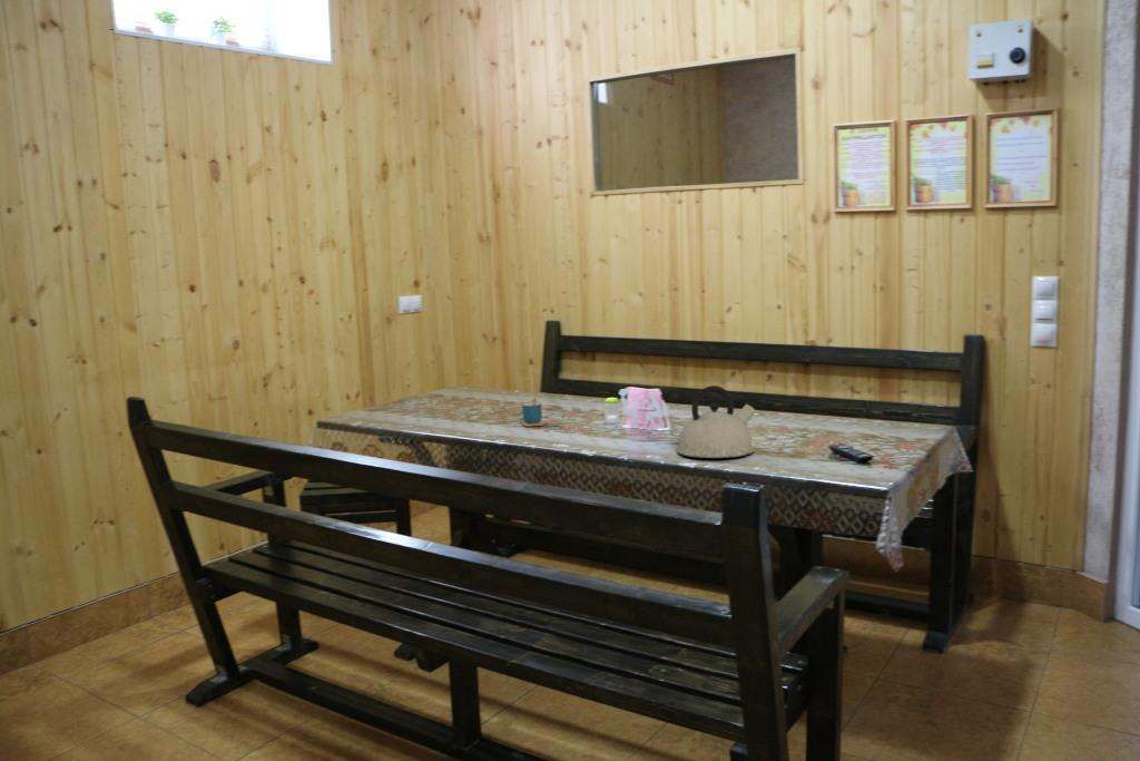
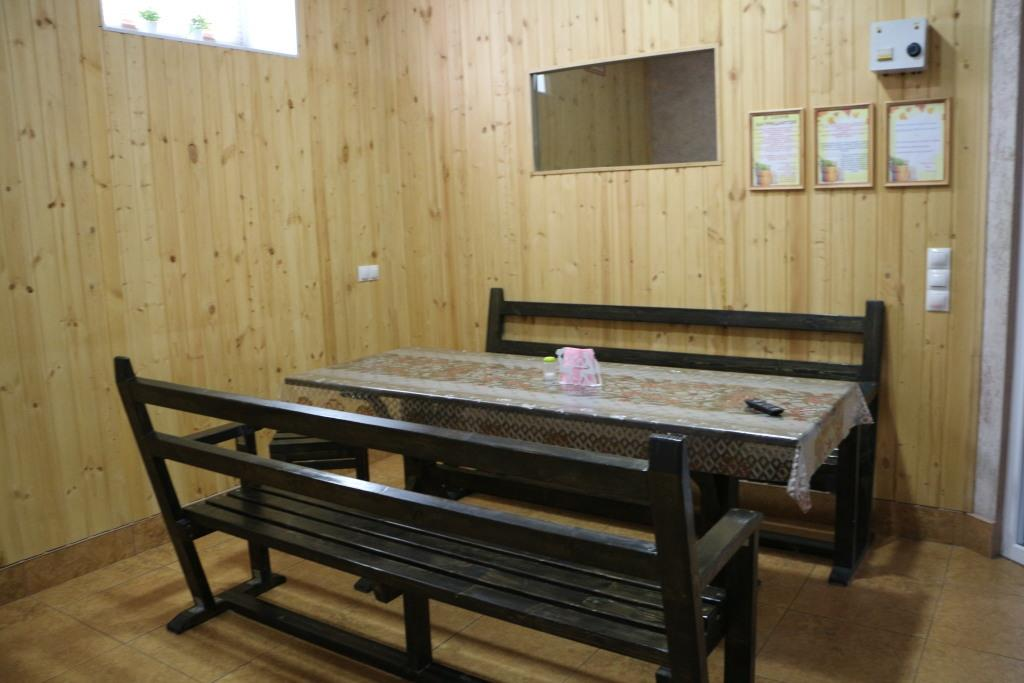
- kettle (717, 418)
- cup (531, 407)
